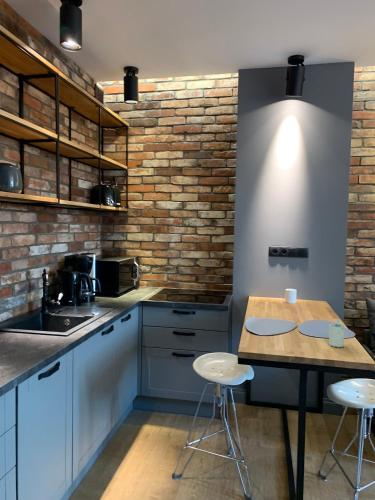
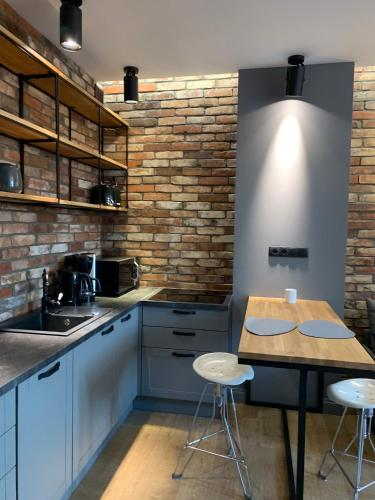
- cup (337, 333)
